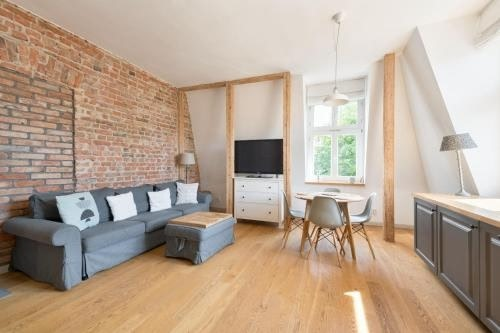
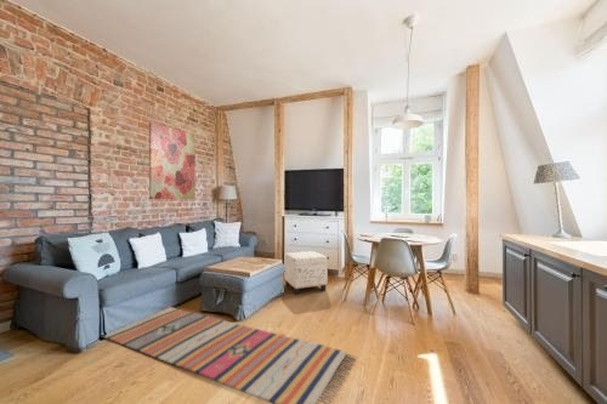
+ wall art (174, 164)
+ rug (202, 338)
+ ottoman (305, 271)
